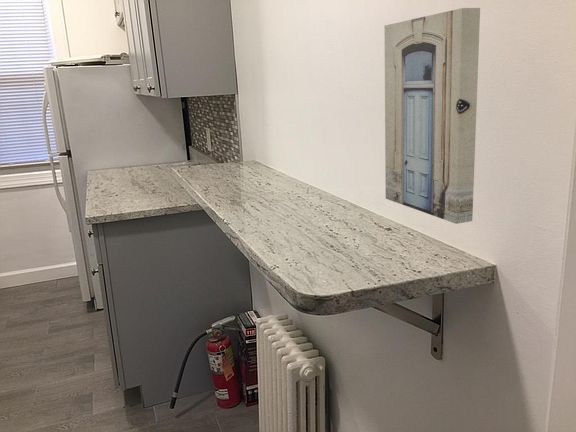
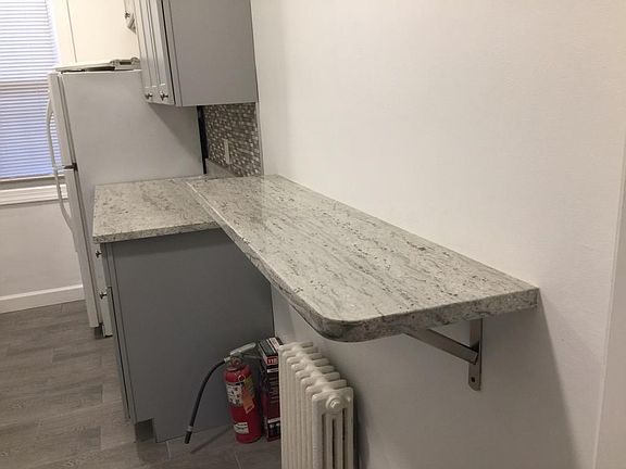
- wall art (425, 117)
